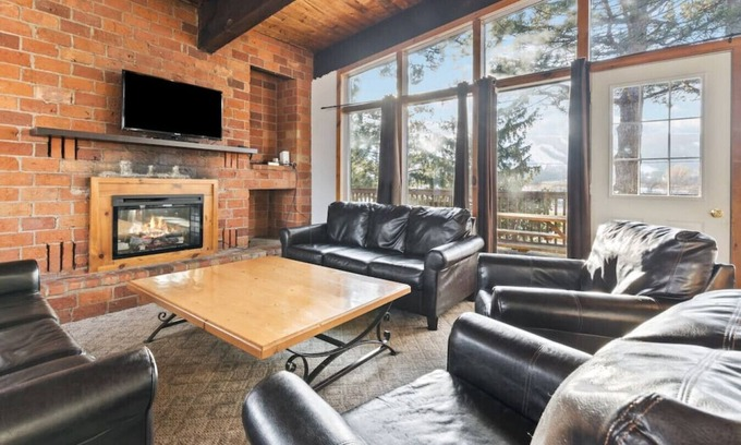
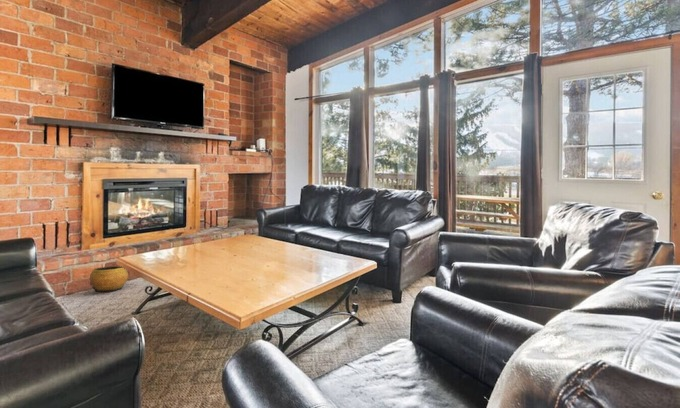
+ clay pot (105, 278)
